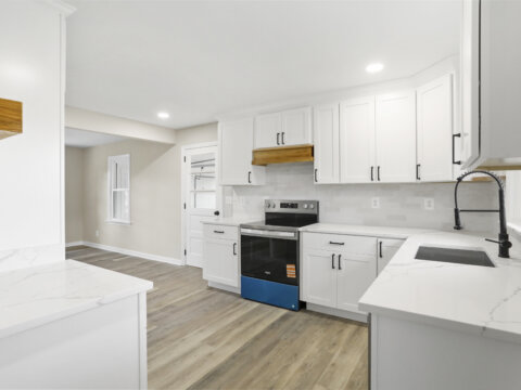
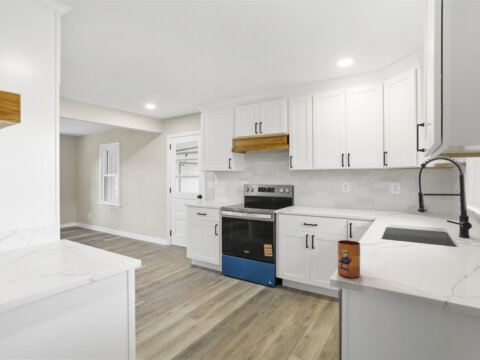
+ mug (351, 257)
